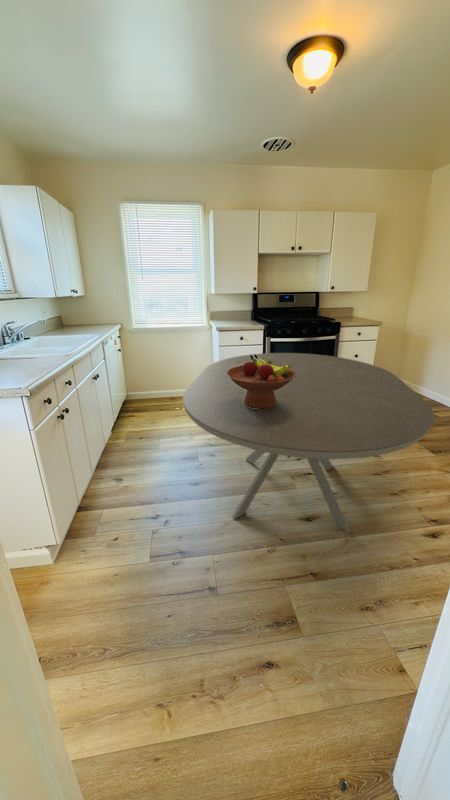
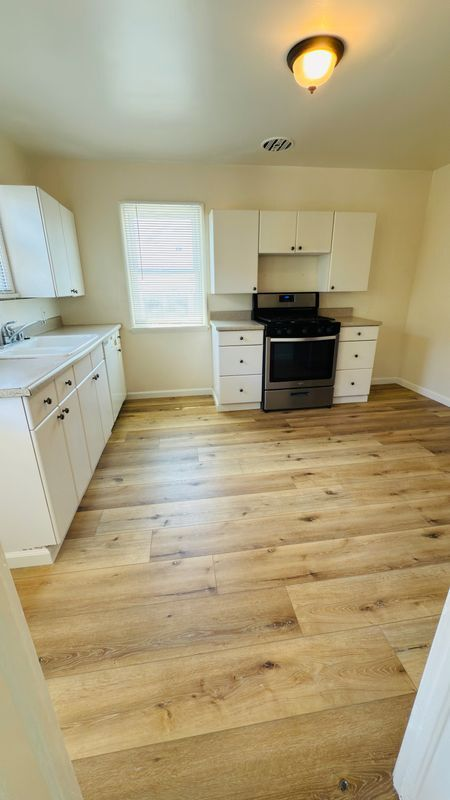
- fruit bowl (260, 381)
- dining table (293, 439)
